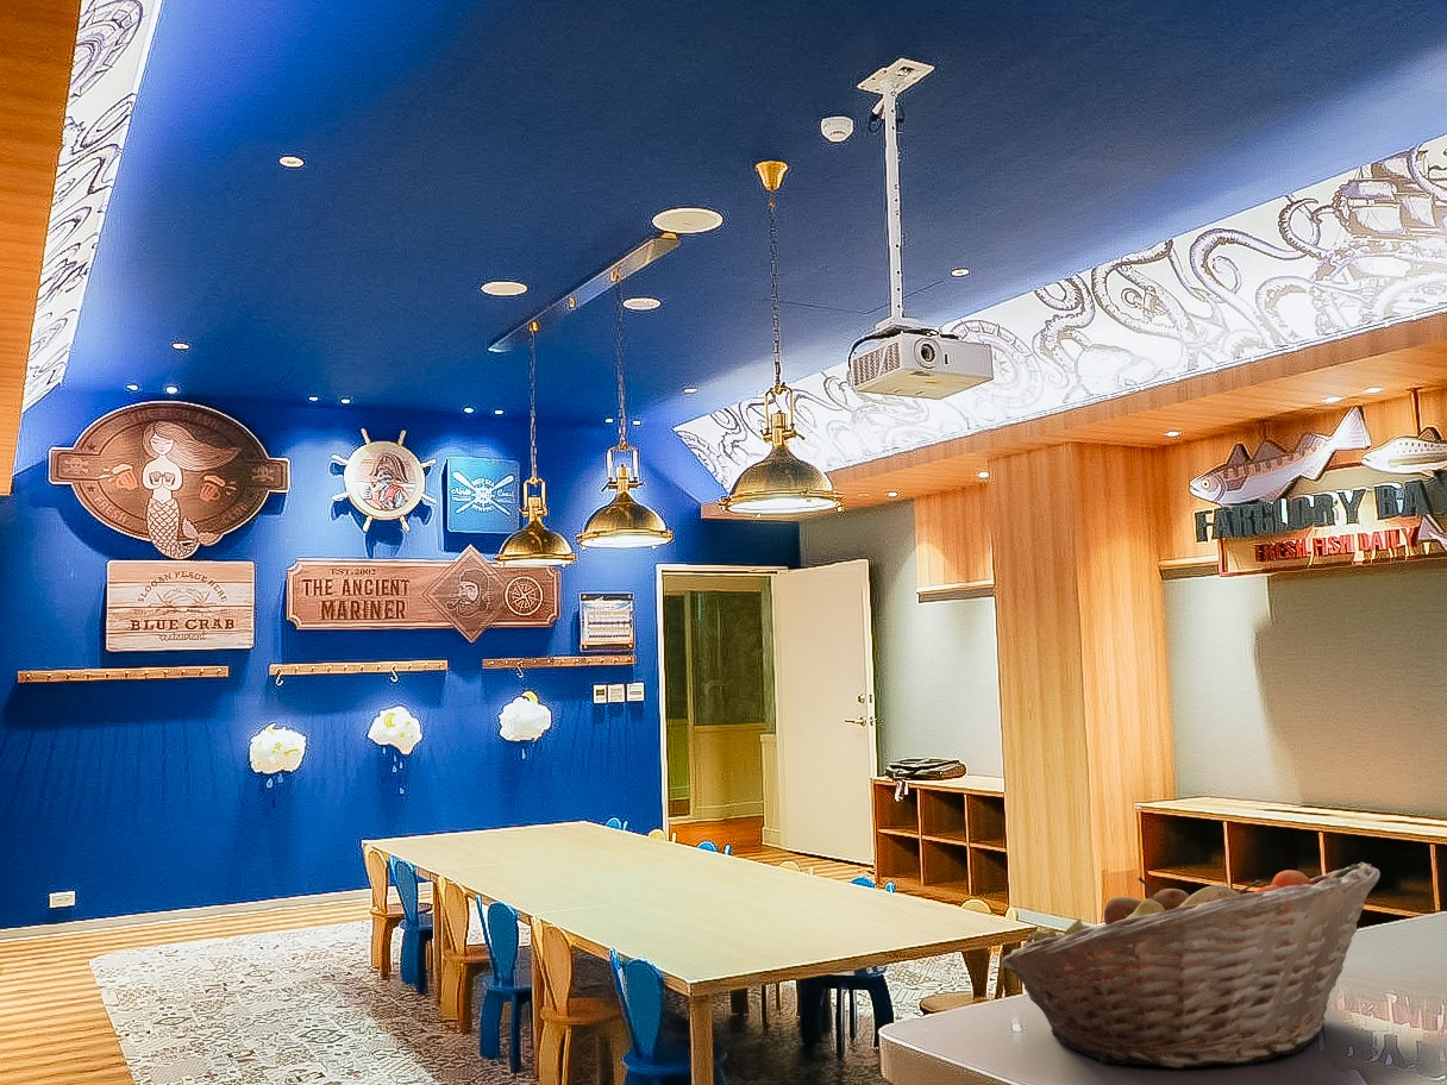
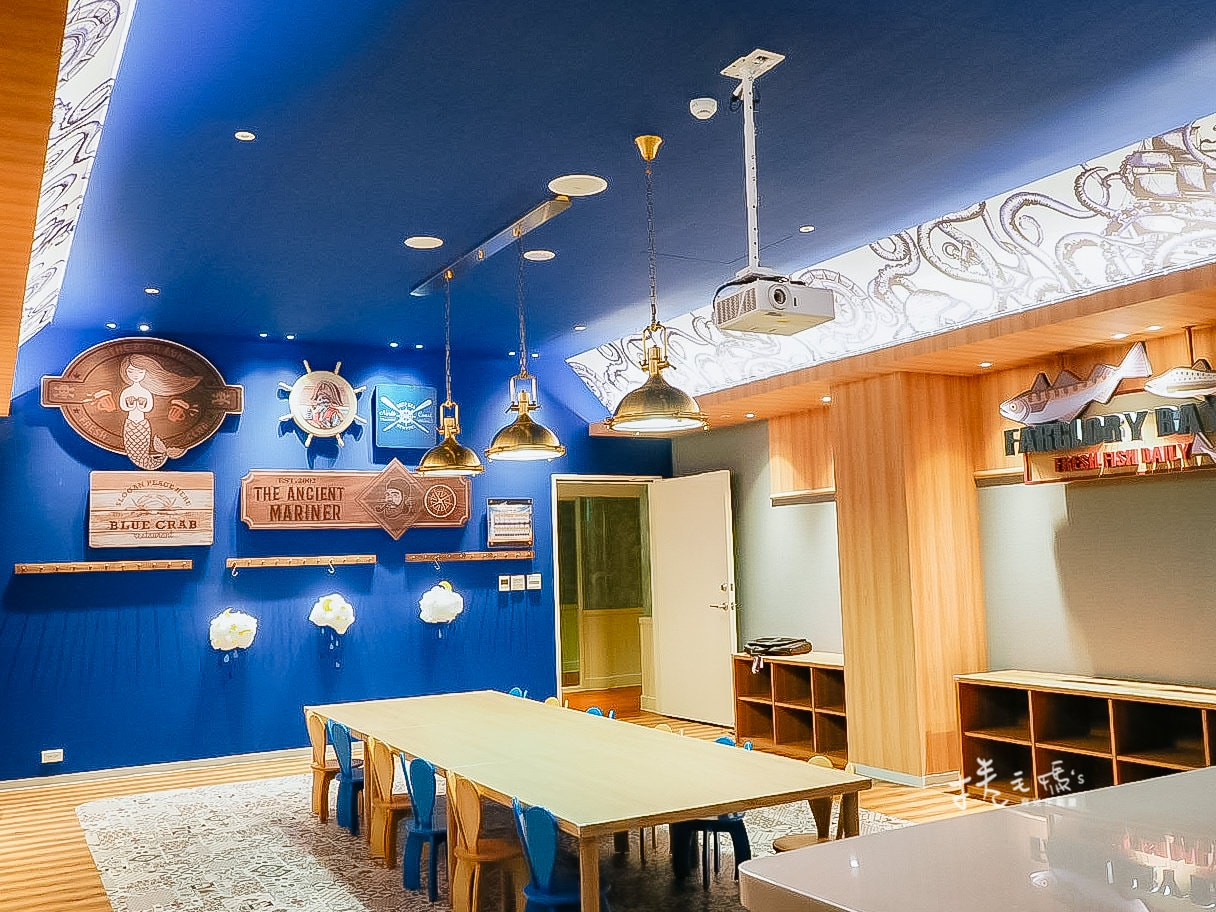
- fruit basket (1194, 947)
